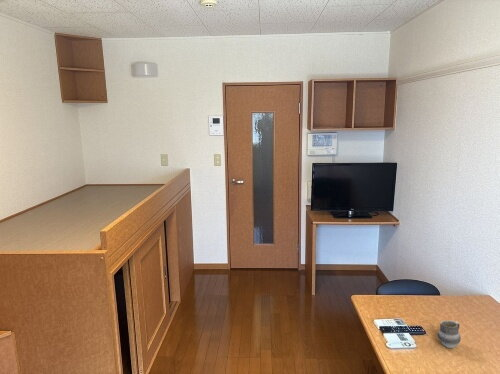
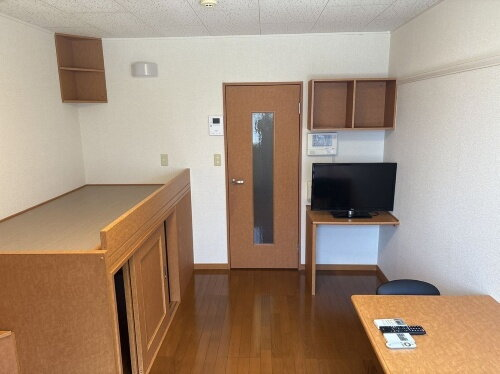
- cup (450, 333)
